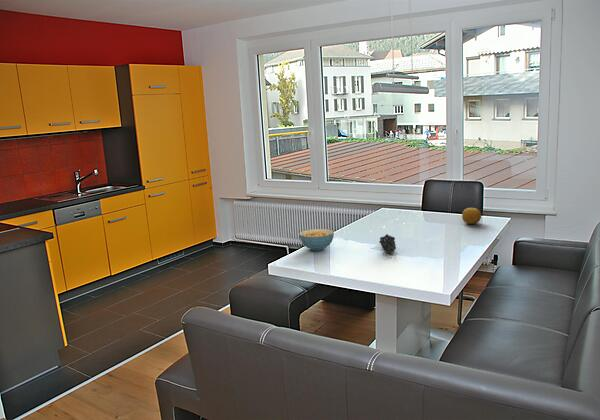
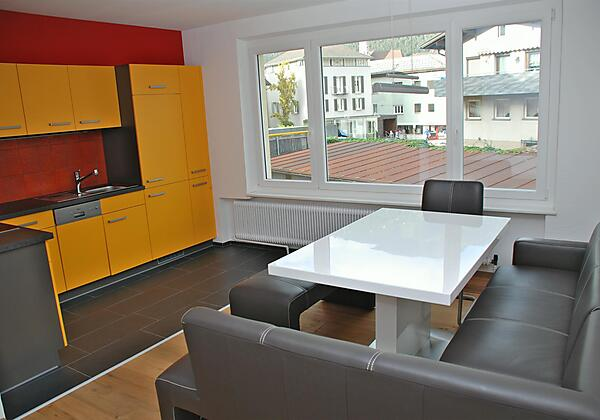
- fruit (387, 243)
- cereal bowl (316, 241)
- fruit (471, 215)
